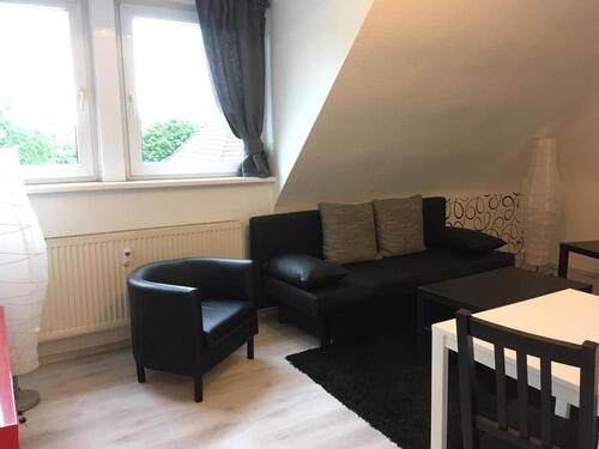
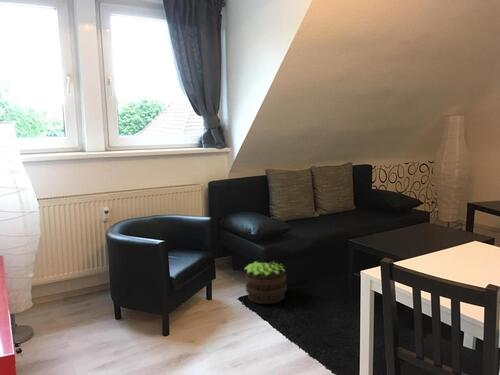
+ potted plant (265, 279)
